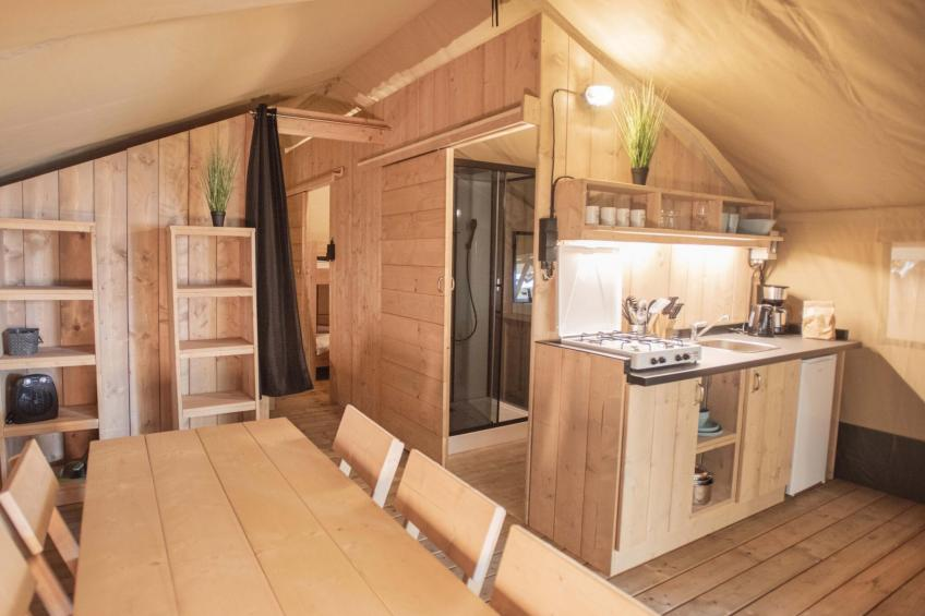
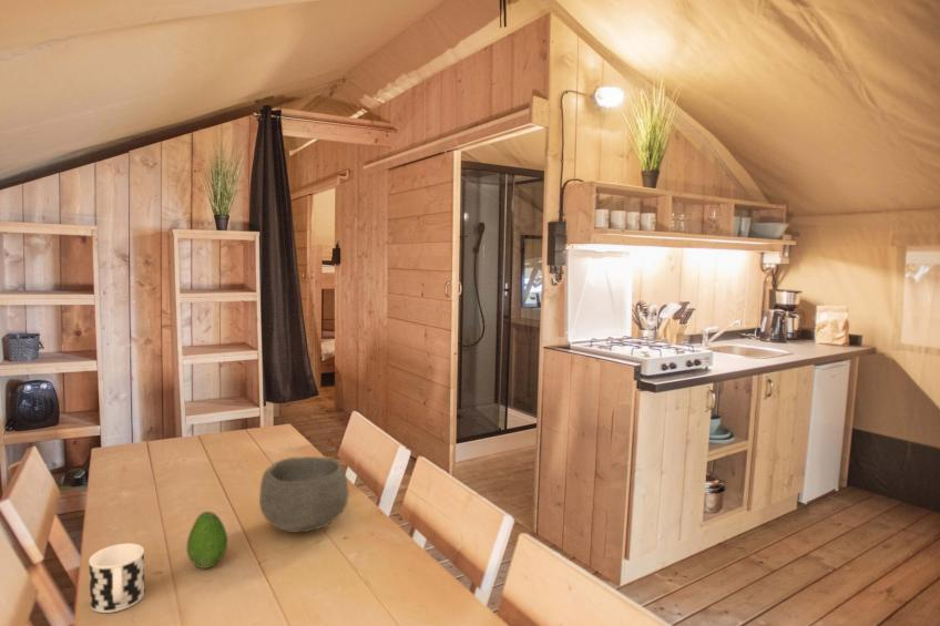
+ bowl (304, 496)
+ cup (116, 581)
+ fruit (207, 538)
